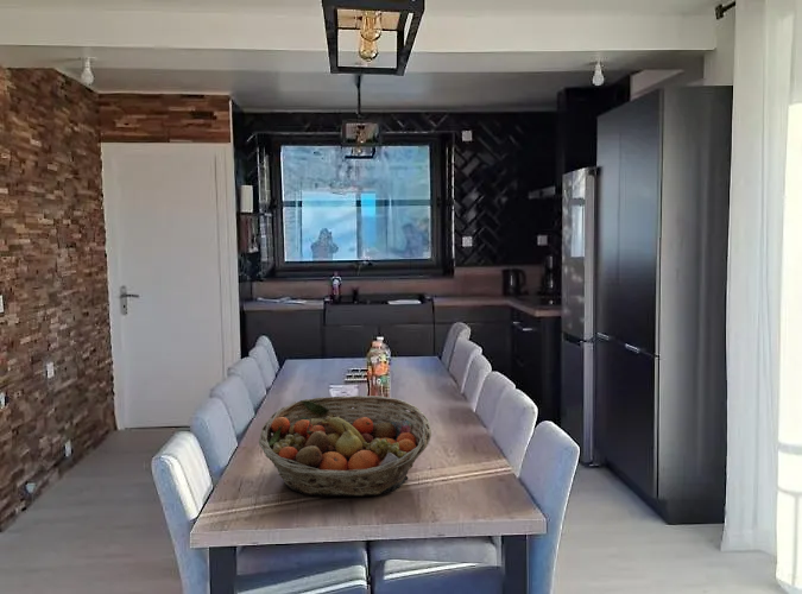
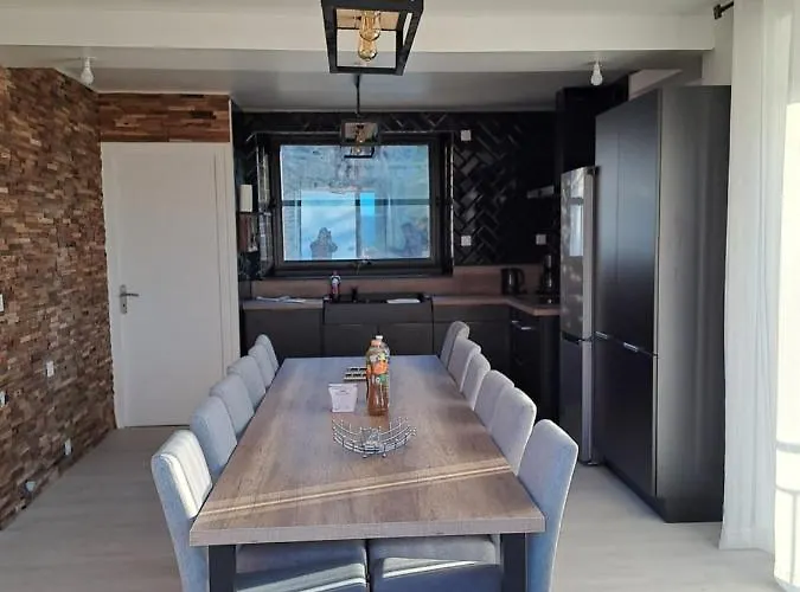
- fruit basket (345, 443)
